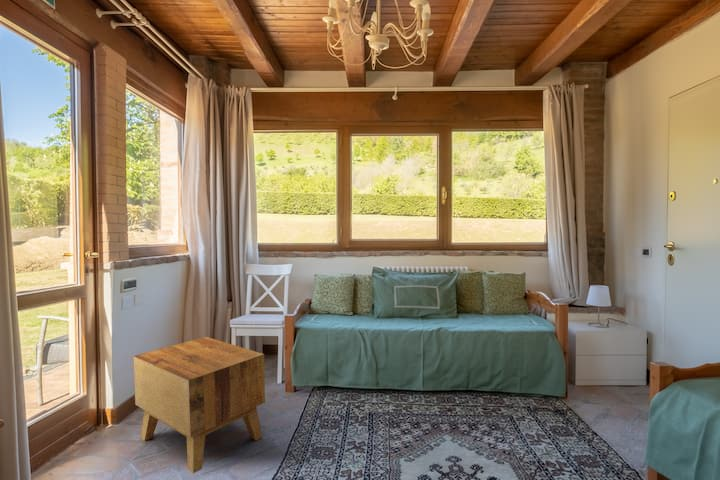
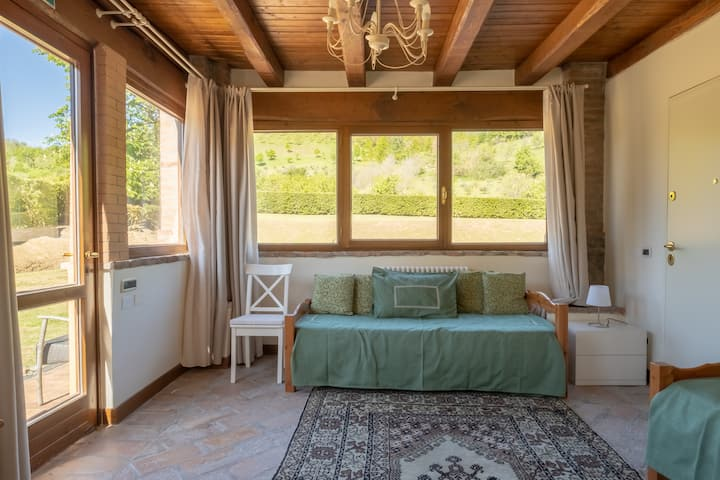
- side table (202, 395)
